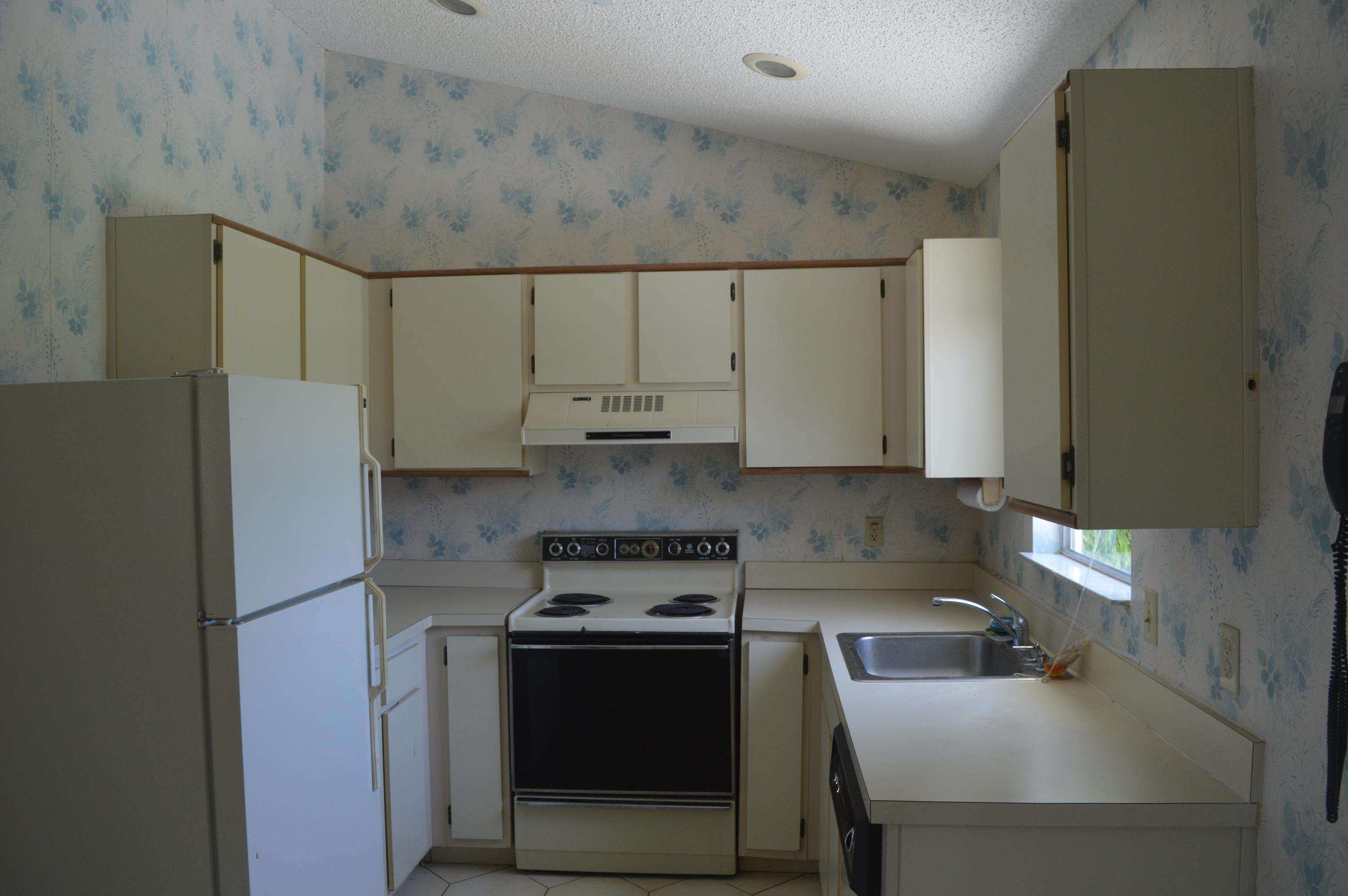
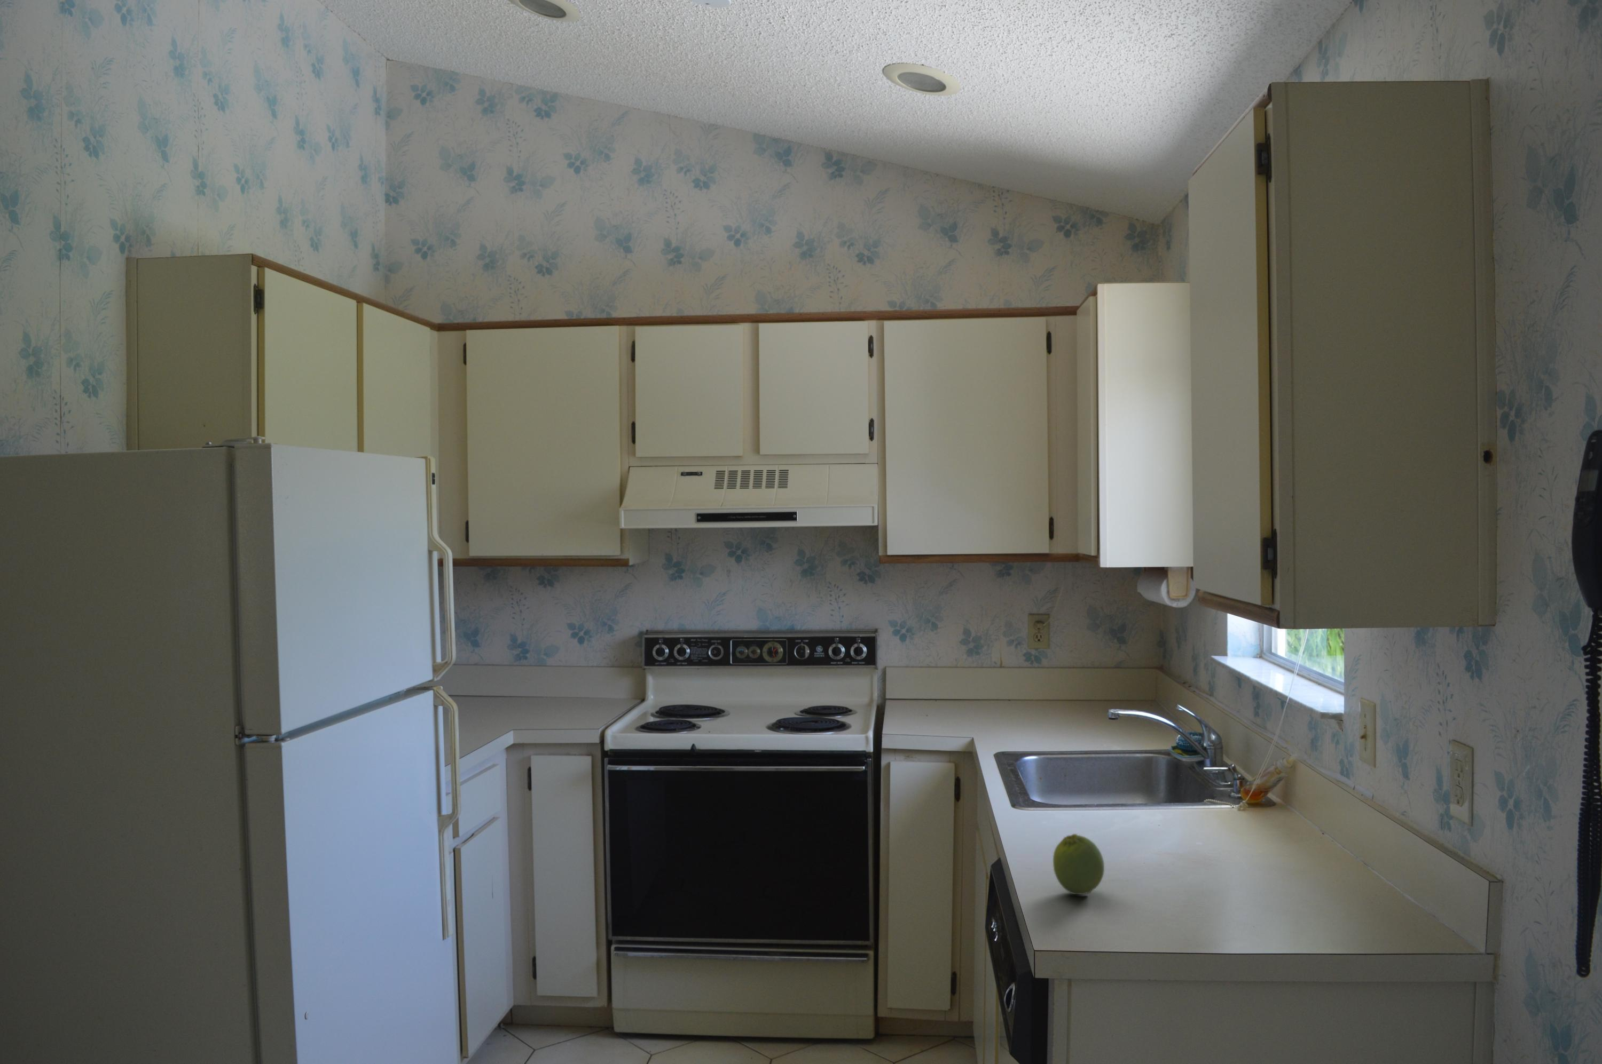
+ fruit (1078, 863)
